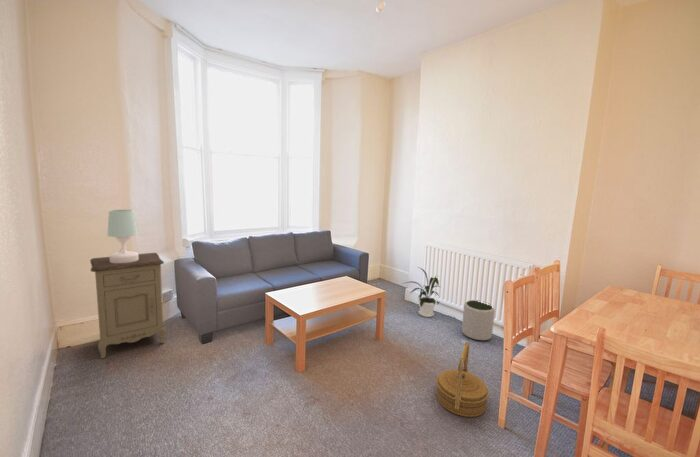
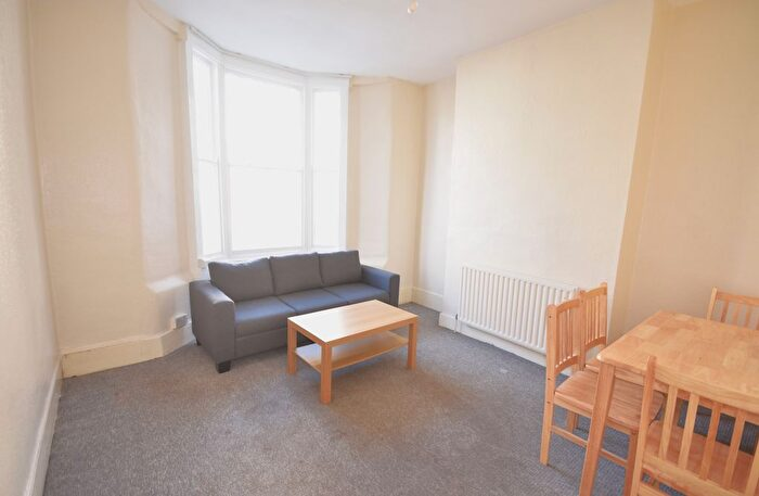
- house plant (425, 292)
- table lamp (123, 235)
- nightstand (130, 302)
- basket (462, 376)
- plant pot (477, 319)
